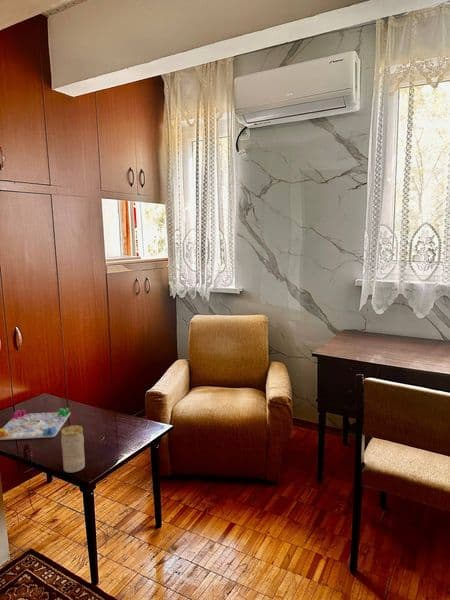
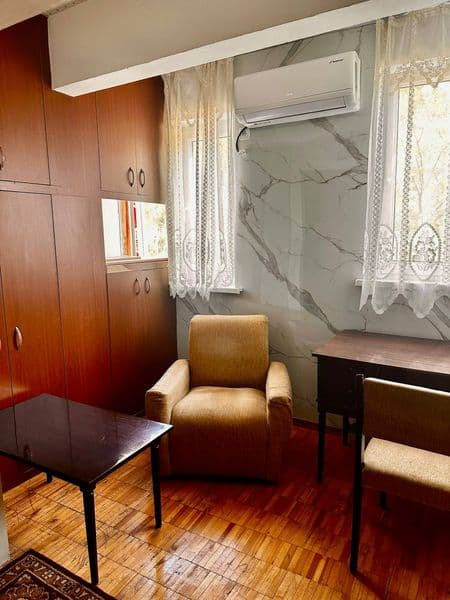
- board game (34, 422)
- candle (73, 448)
